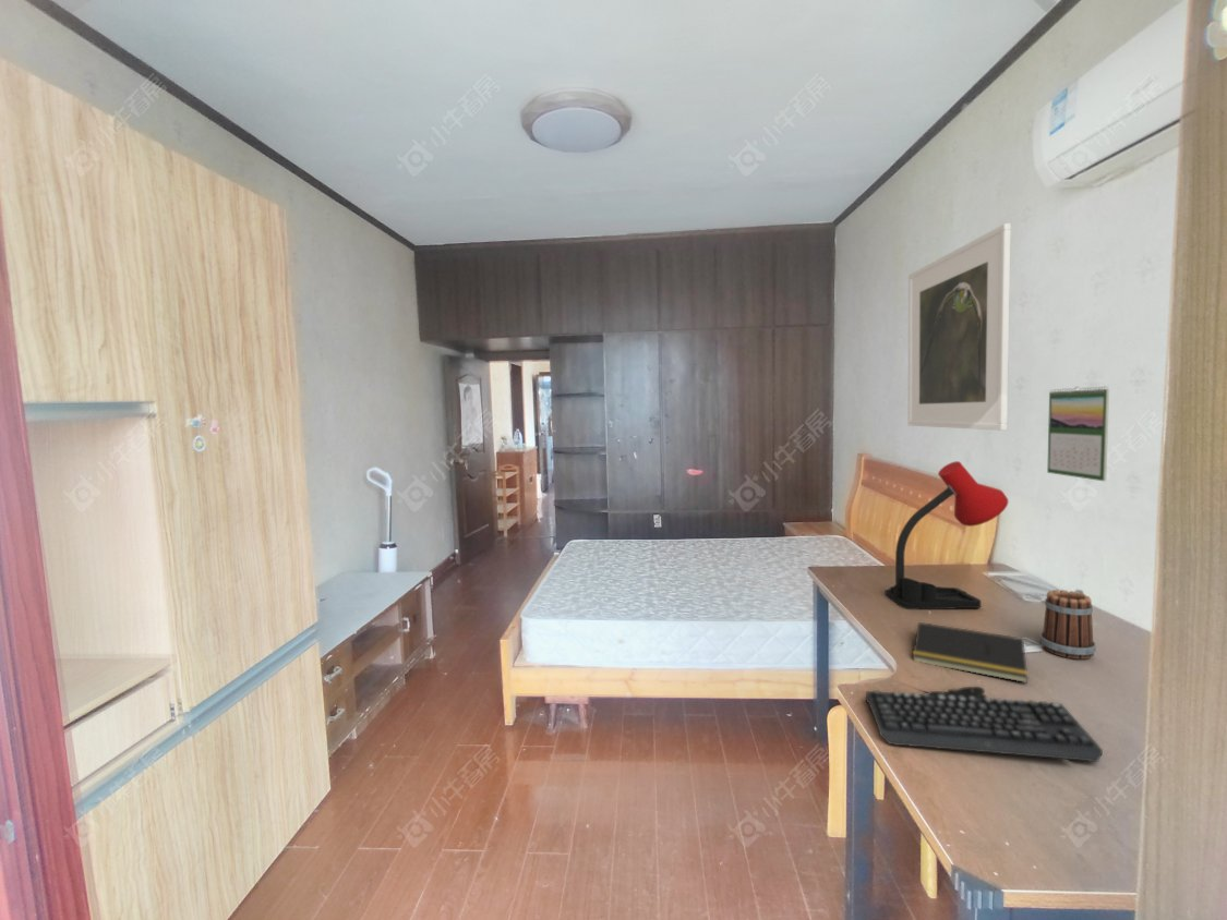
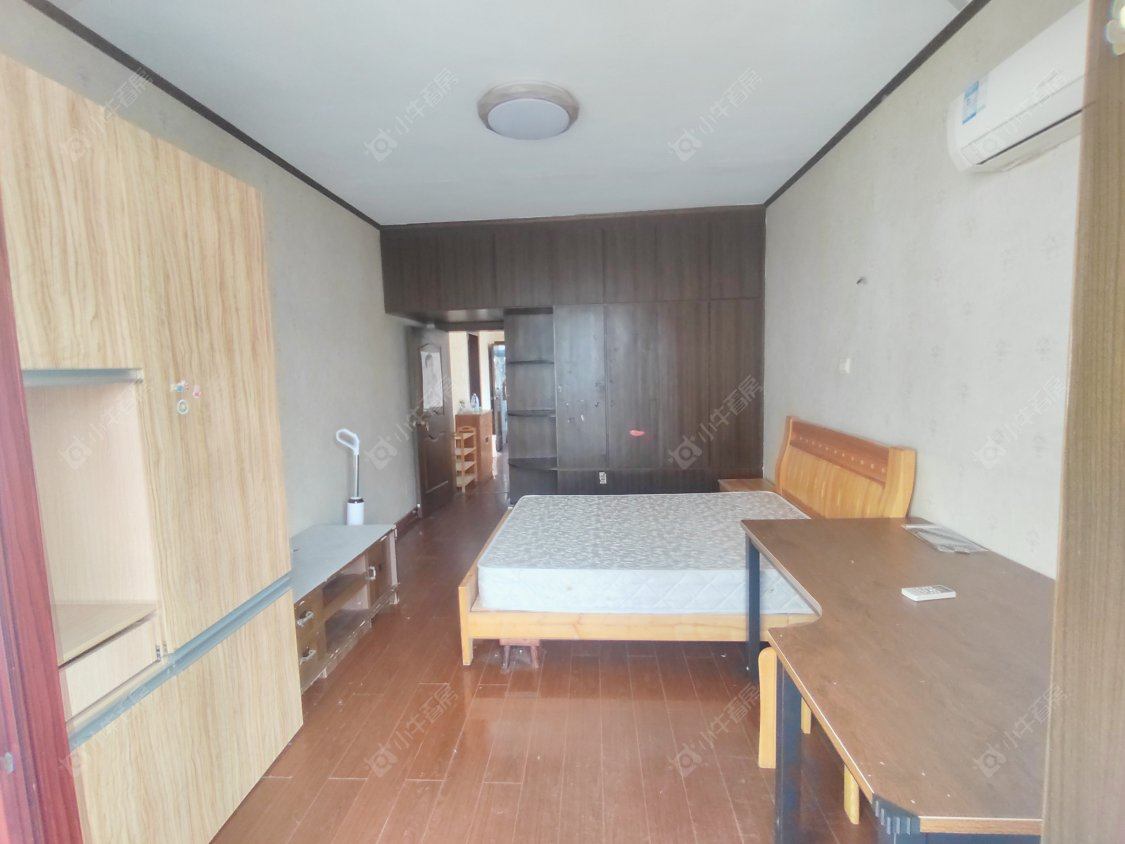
- calendar (1075, 432)
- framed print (950, 341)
- keyboard (966, 712)
- desk lamp (957, 519)
- notepad (967, 650)
- mug (1071, 620)
